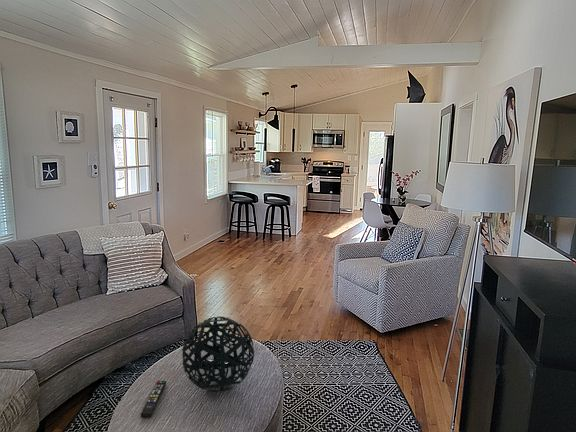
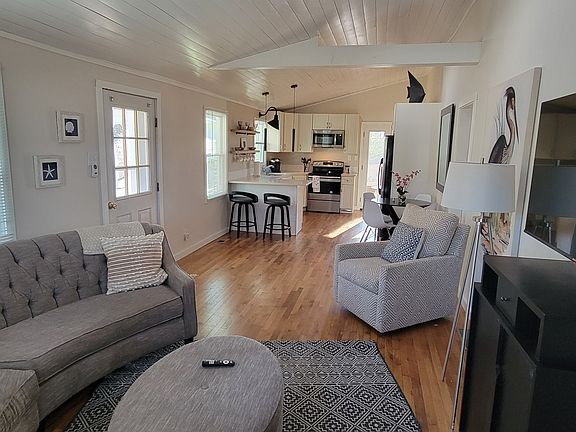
- decorative orb (218, 353)
- remote control (154, 397)
